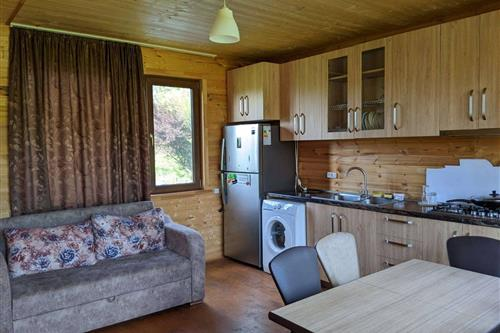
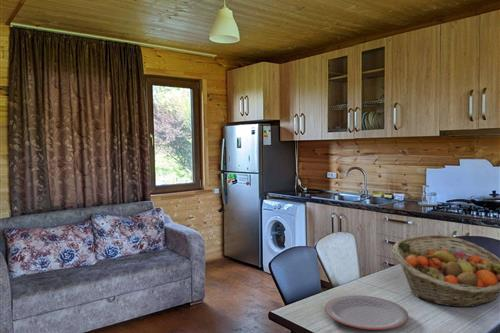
+ fruit basket (449, 268)
+ plate (365, 313)
